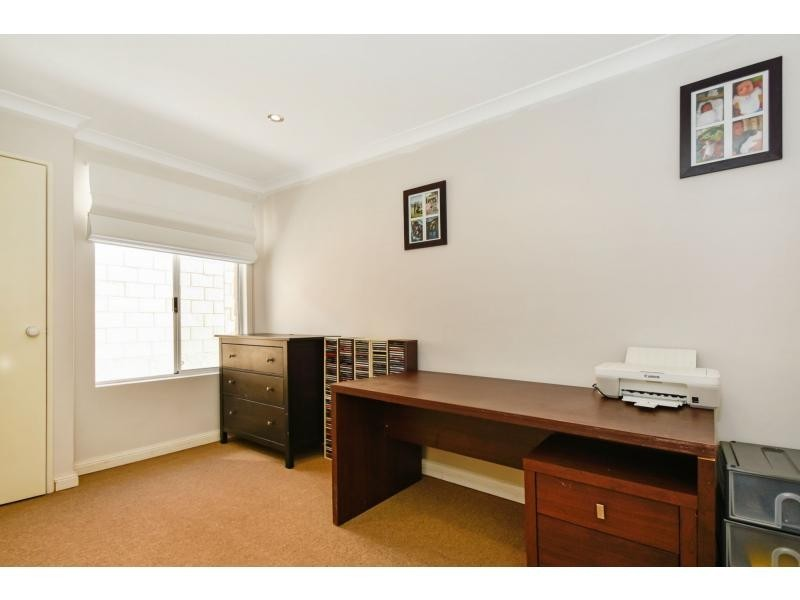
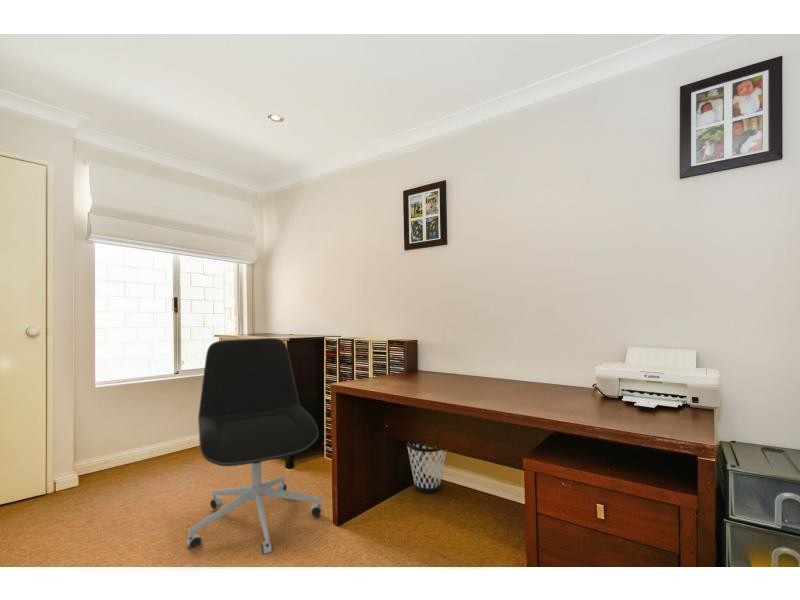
+ office chair (256, 432)
+ wastebasket (427, 464)
